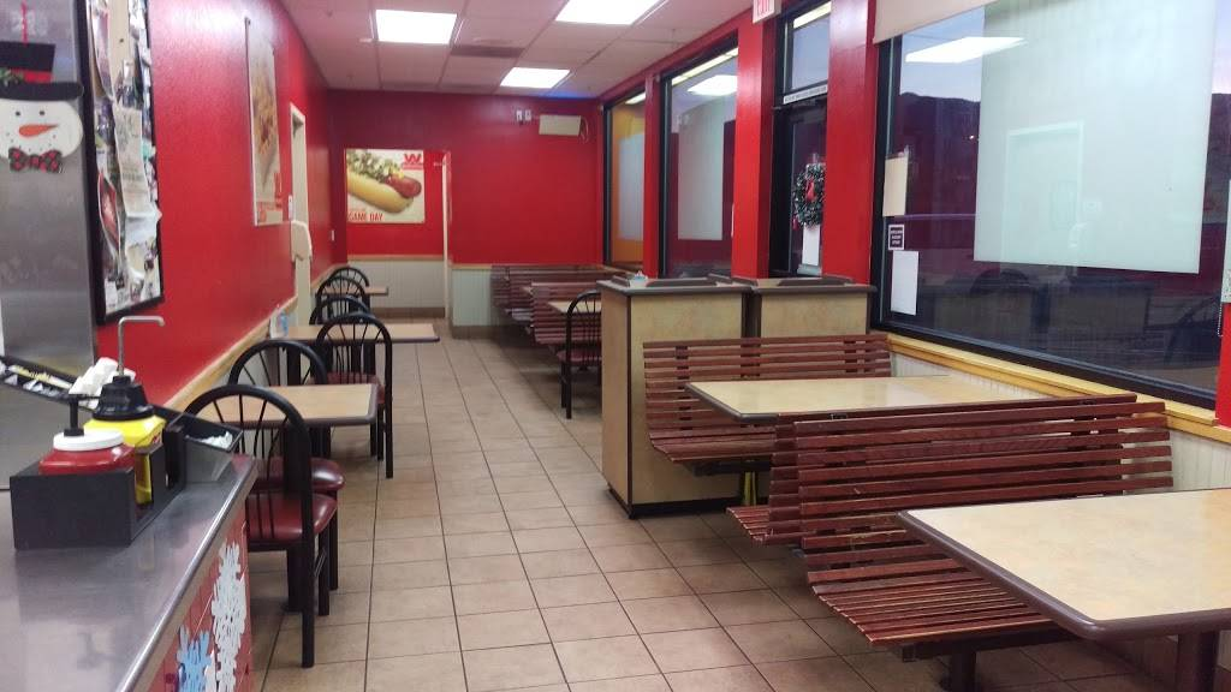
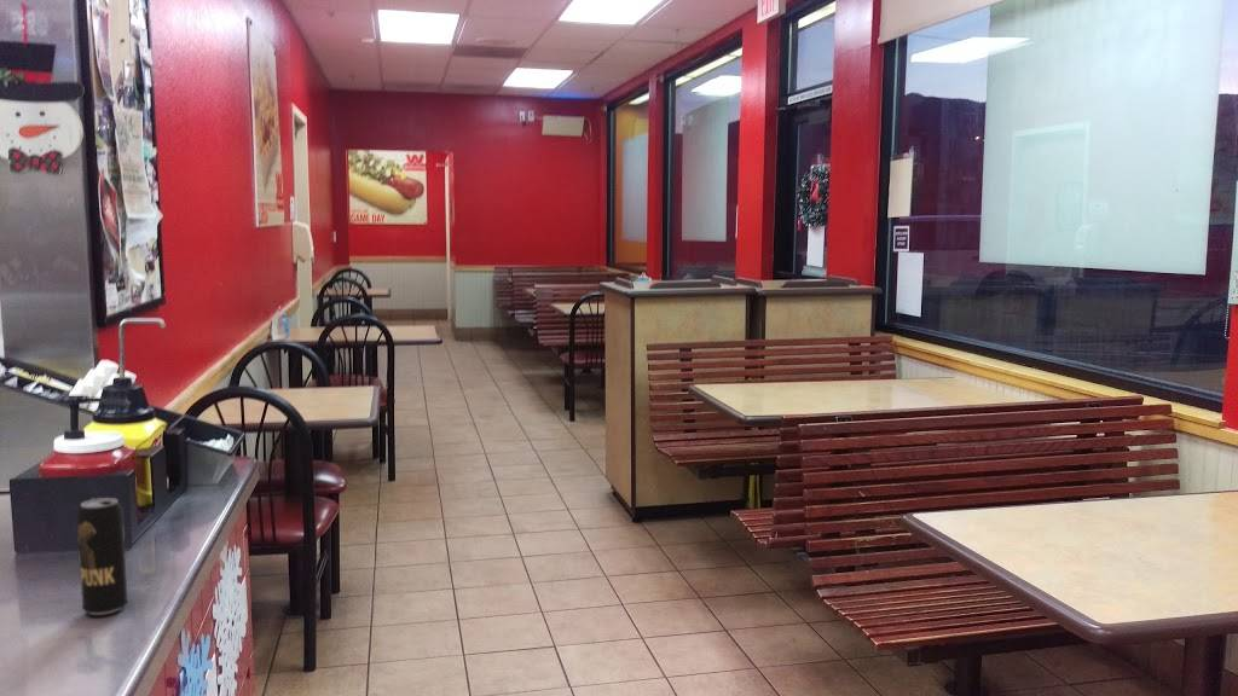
+ beverage can (102, 552)
